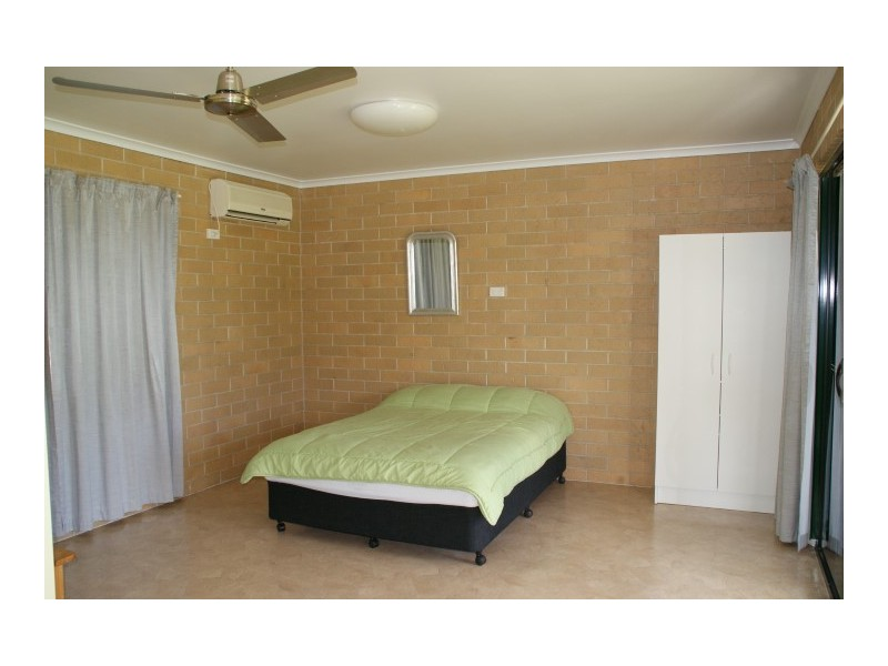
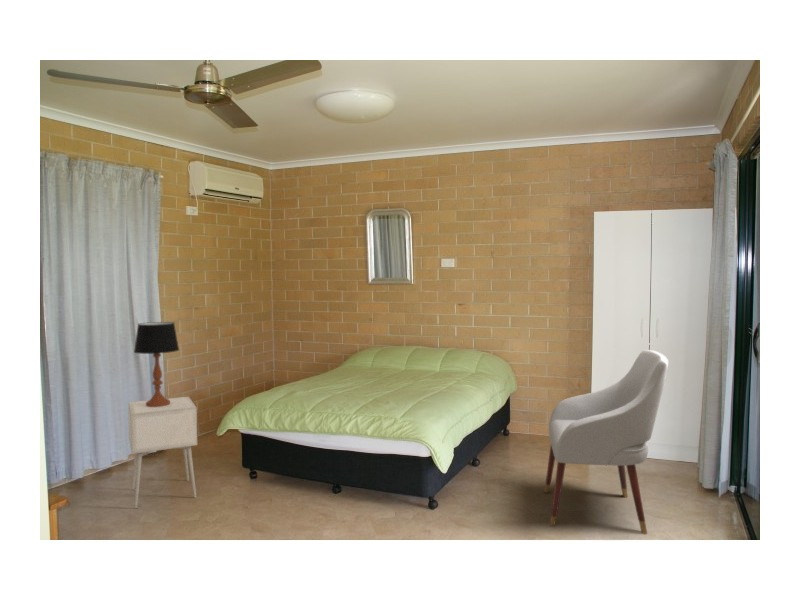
+ nightstand (162, 448)
+ table lamp (157, 363)
+ chair (603, 432)
